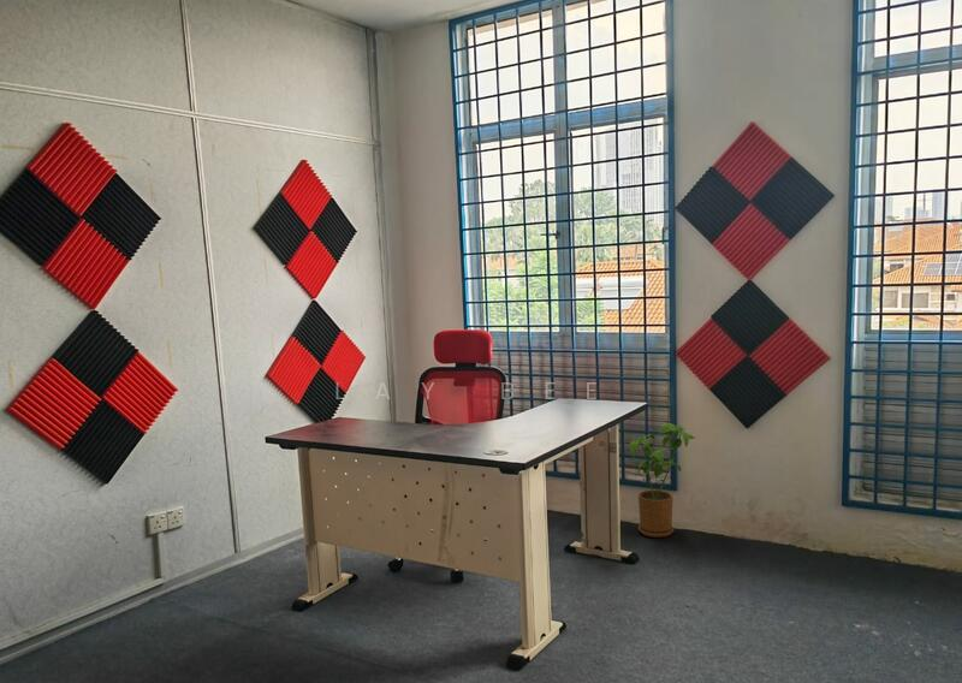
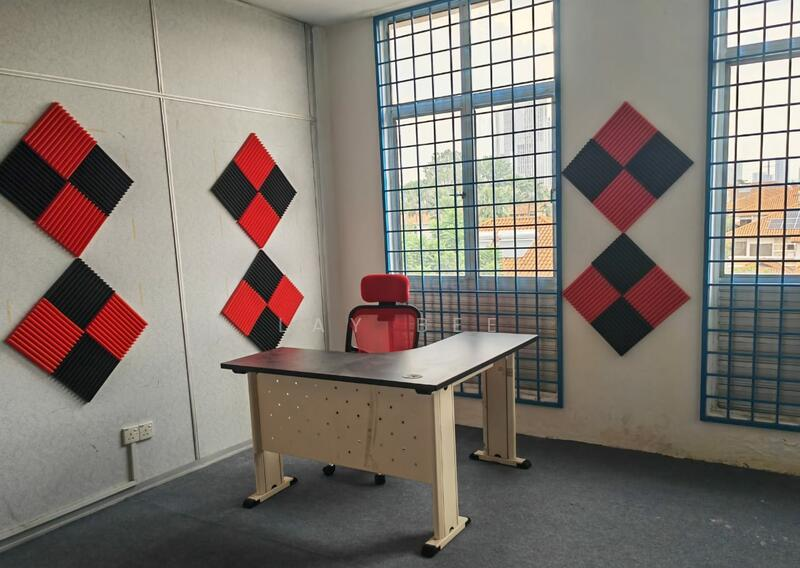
- house plant (655, 479)
